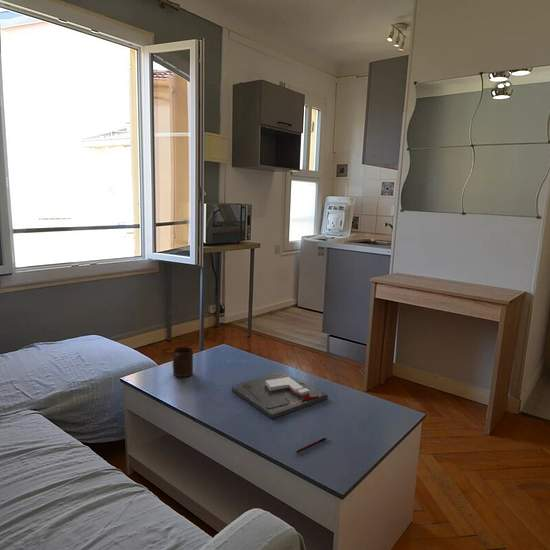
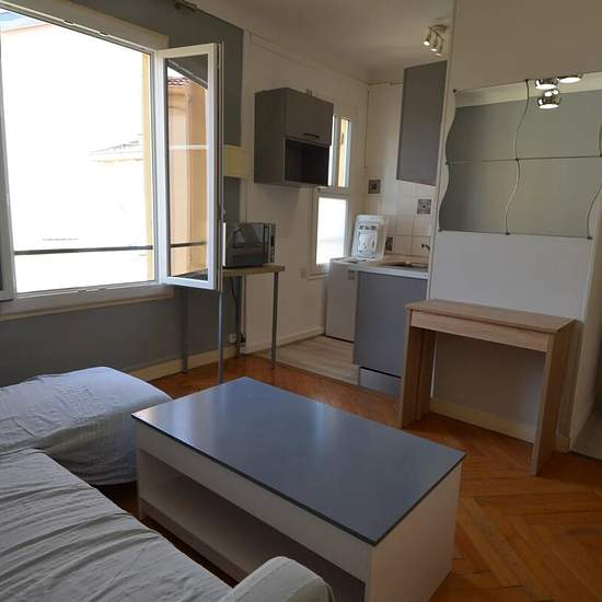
- pen (312, 444)
- board game (279, 390)
- cup (182, 363)
